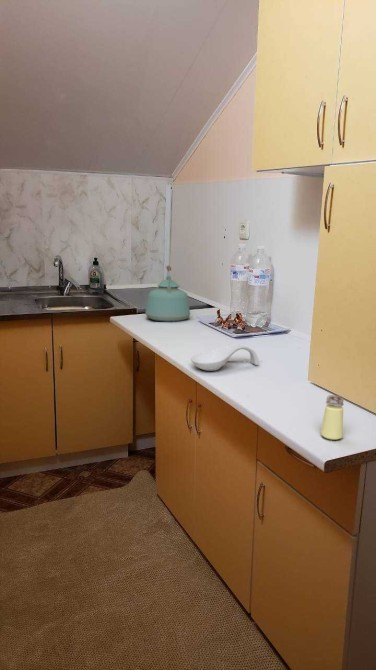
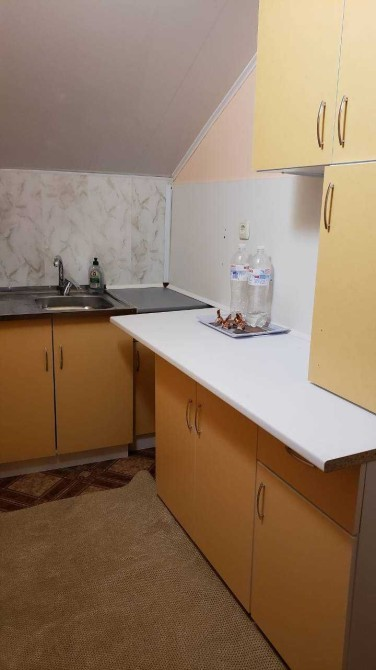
- kettle (168, 291)
- saltshaker (333, 416)
- spoon rest (224, 356)
